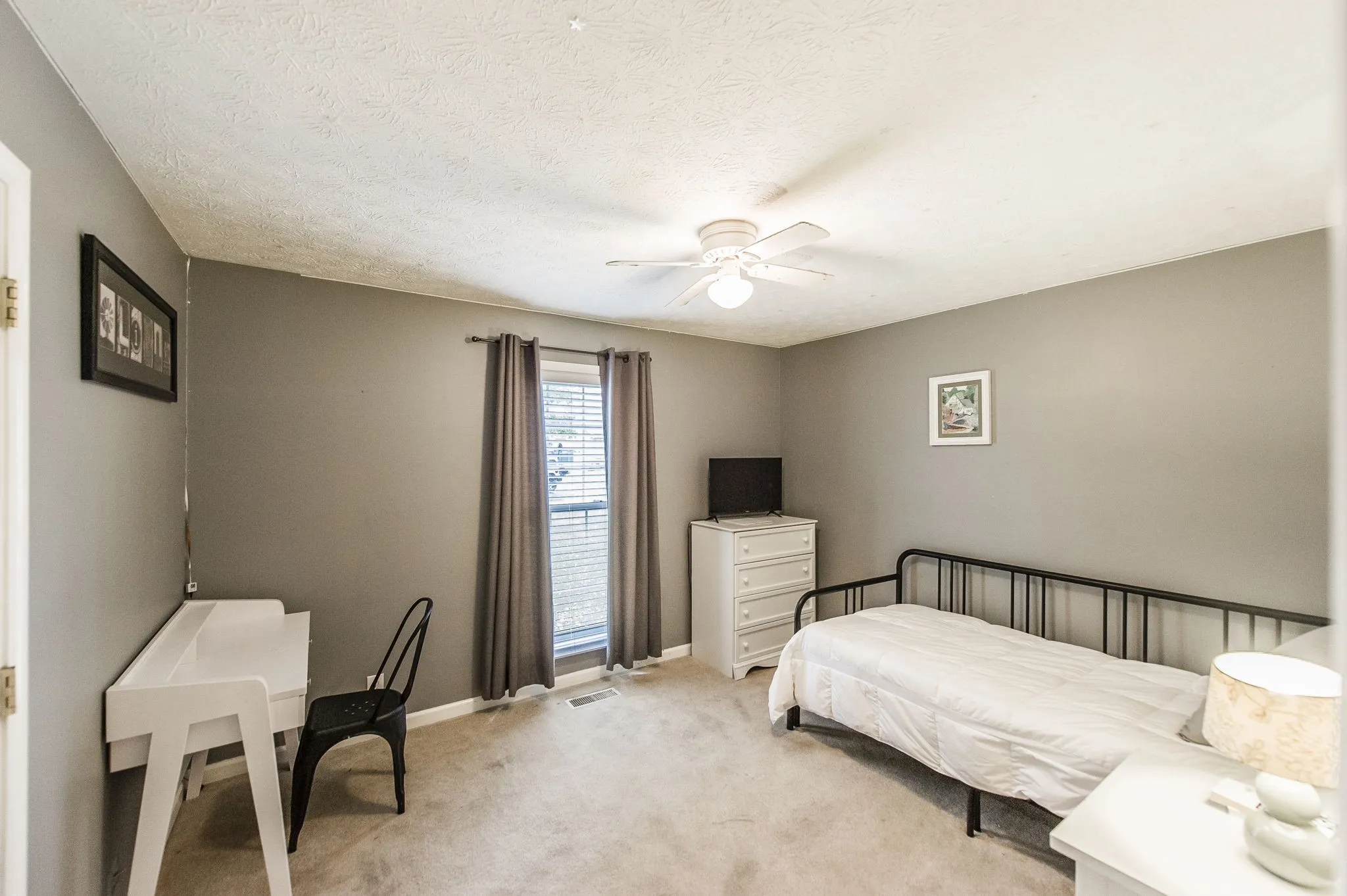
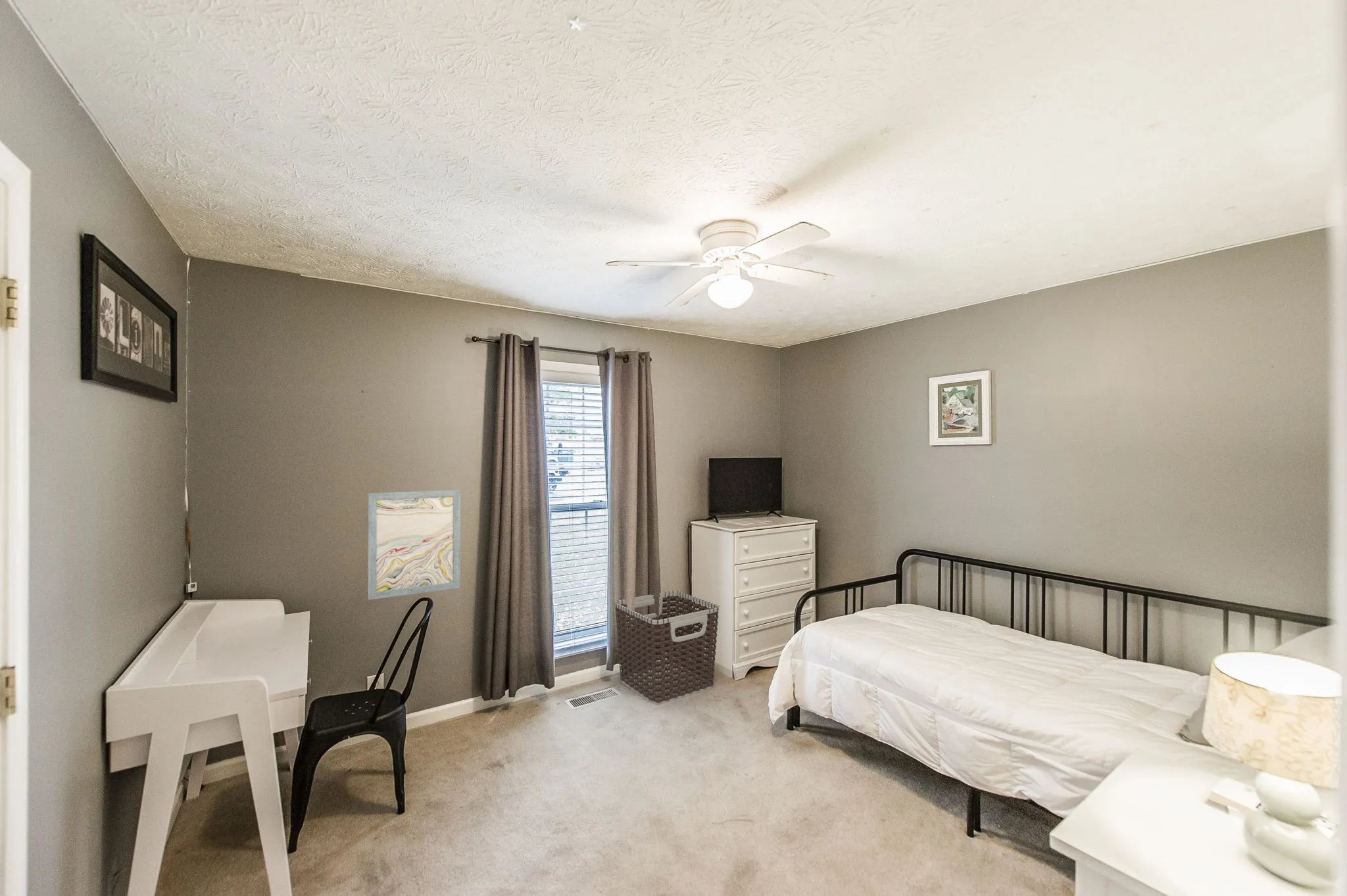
+ clothes hamper (666, 644)
+ wall art (416, 542)
